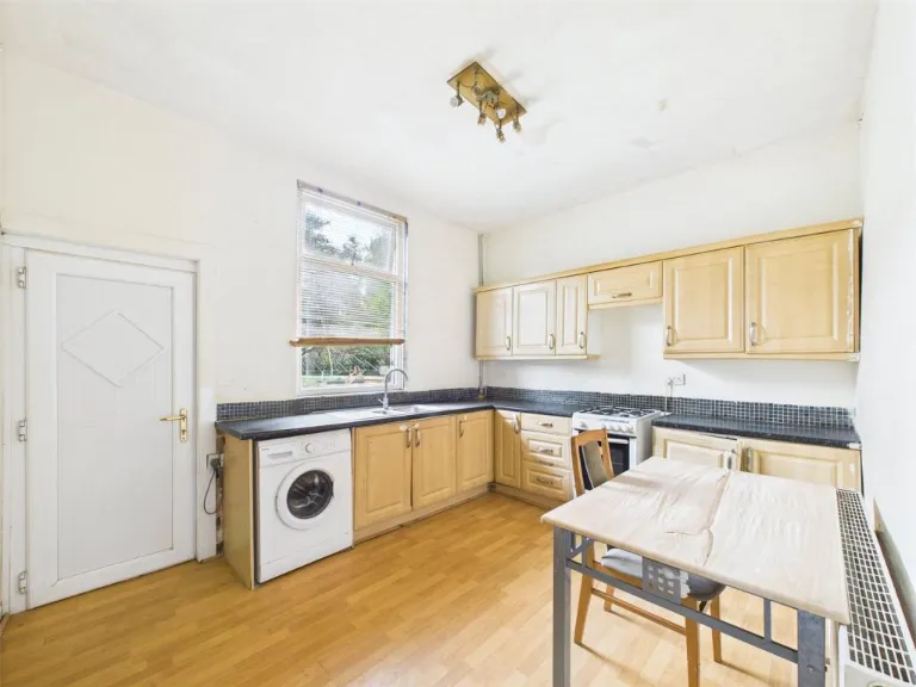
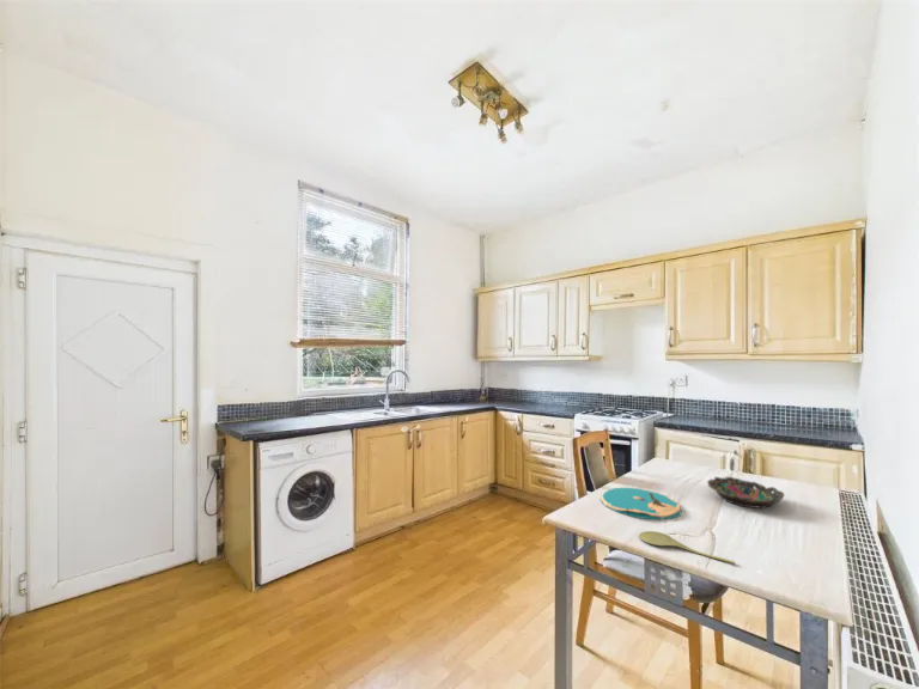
+ plate (639, 496)
+ spoon (683, 545)
+ bowl (743, 493)
